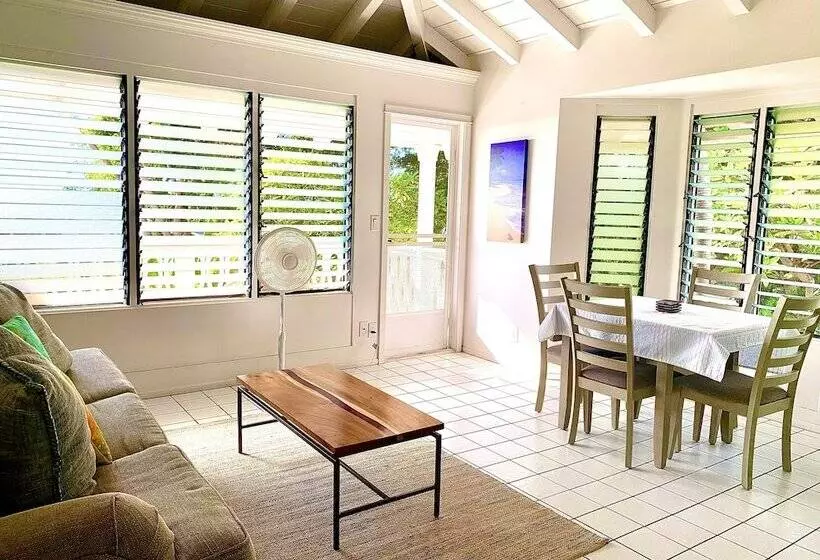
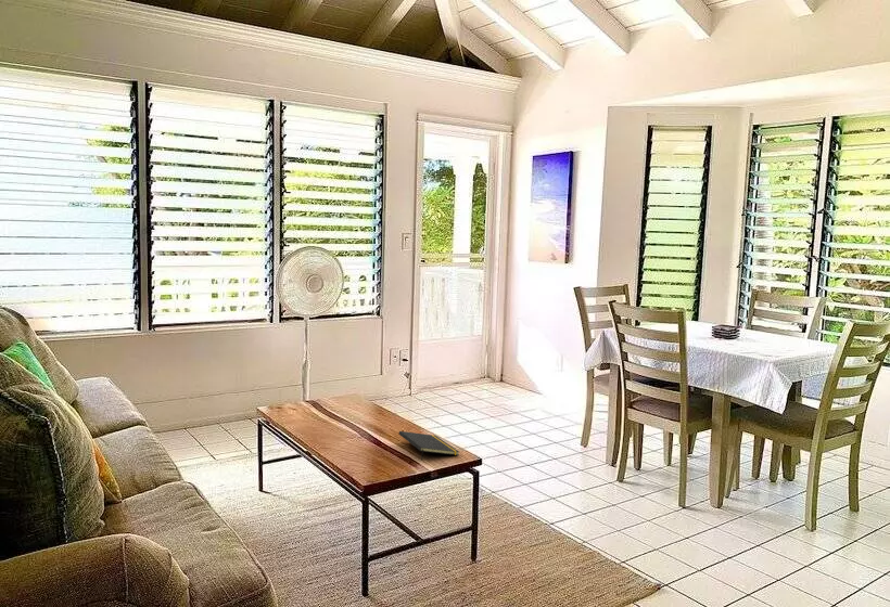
+ notepad (428, 442)
